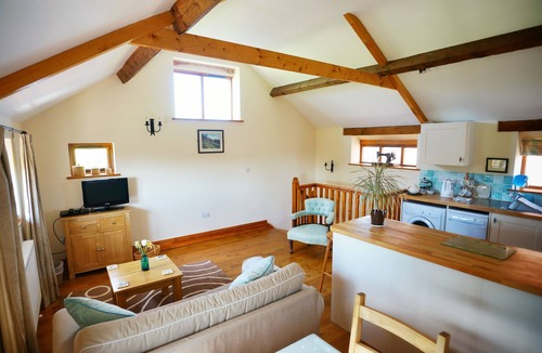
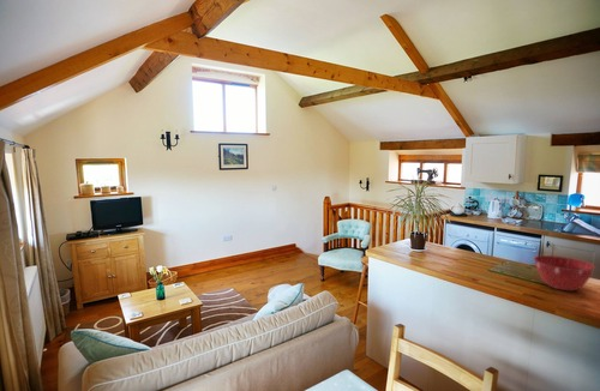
+ mixing bowl (562, 273)
